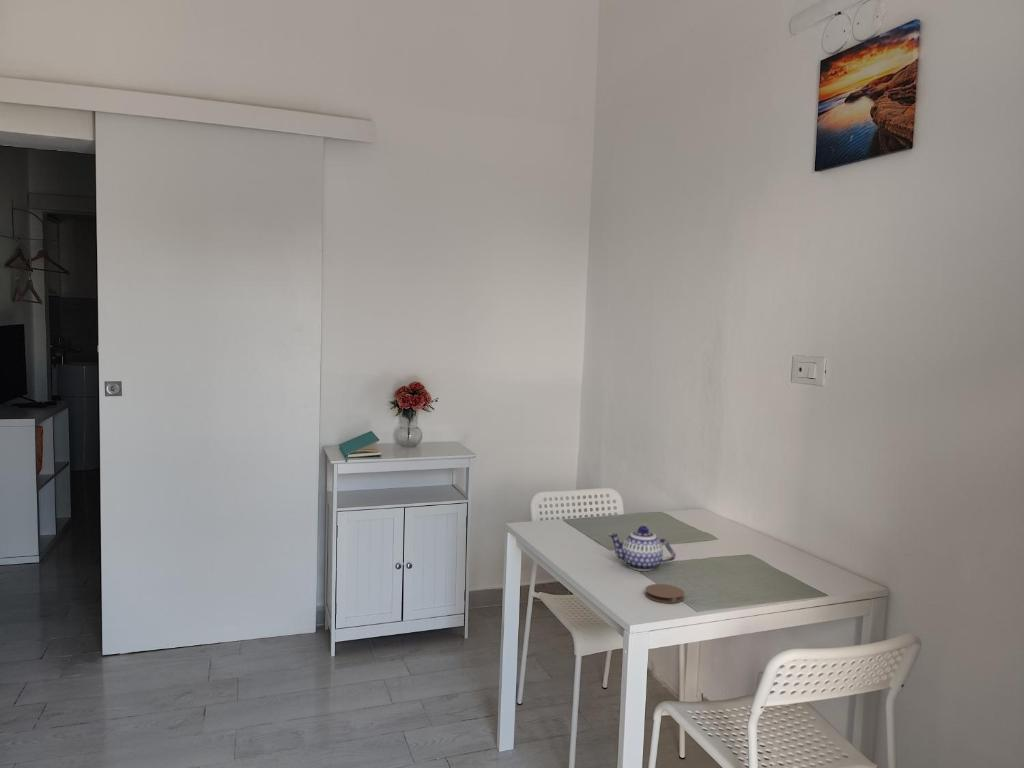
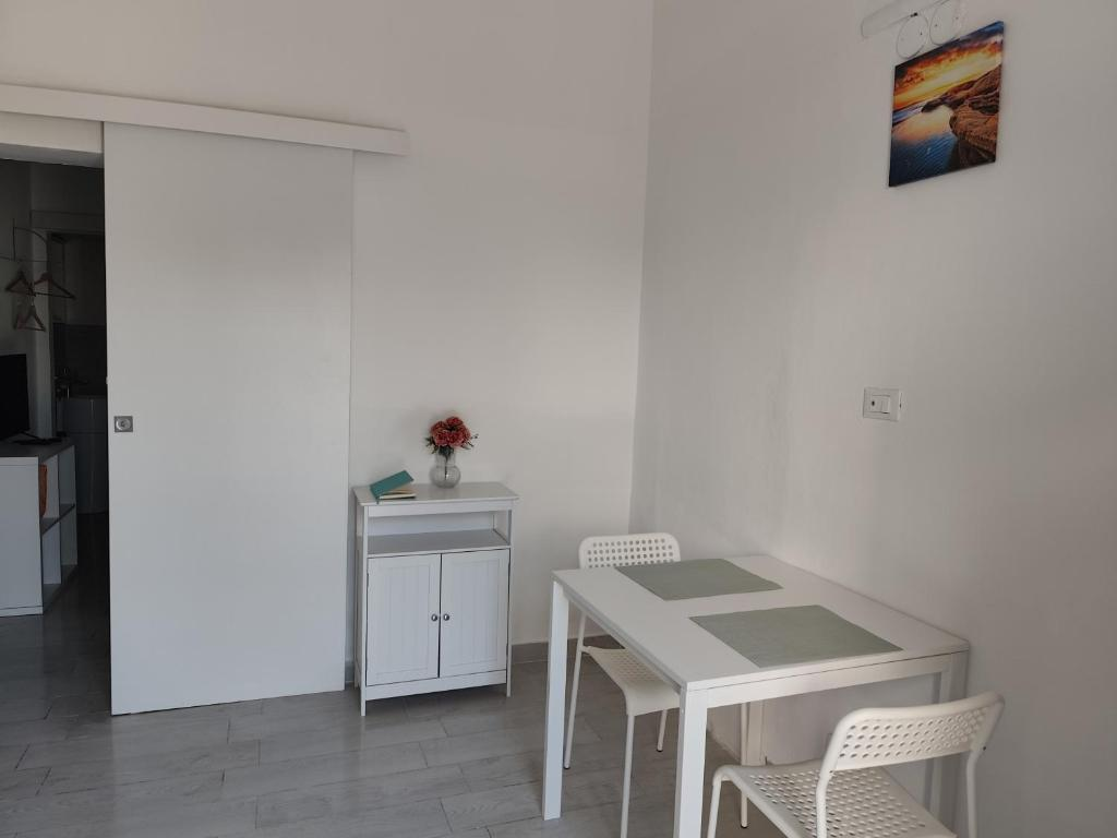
- teapot (641, 546)
- coaster (664, 593)
